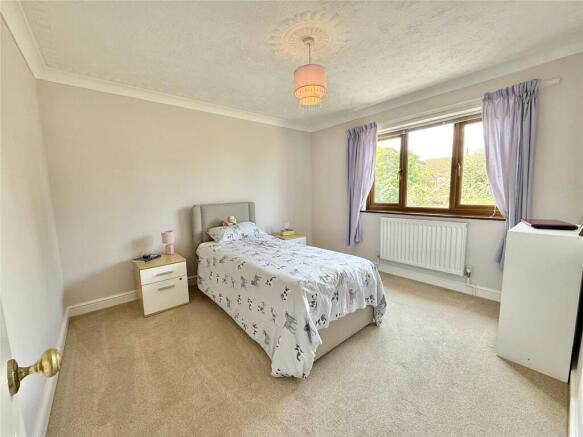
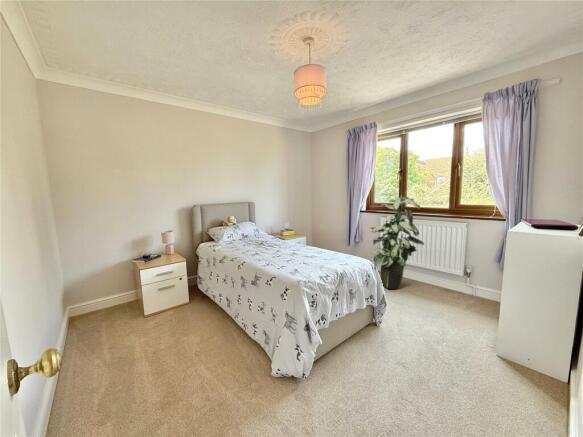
+ indoor plant (393, 240)
